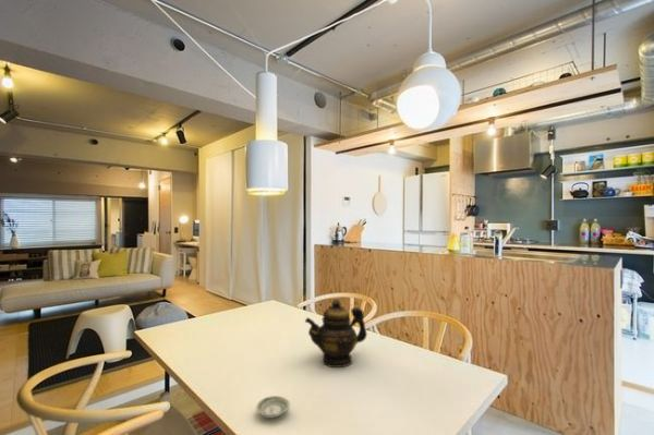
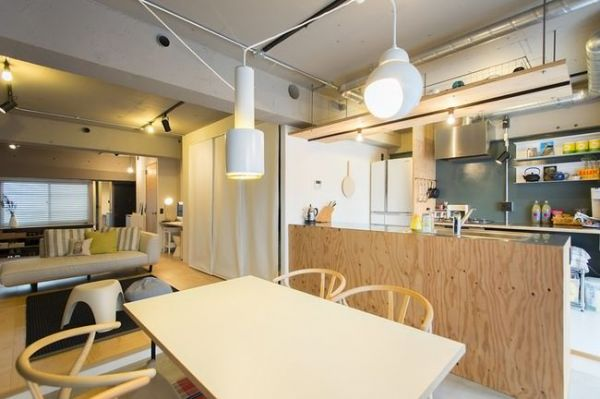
- saucer (272, 408)
- teapot (337, 329)
